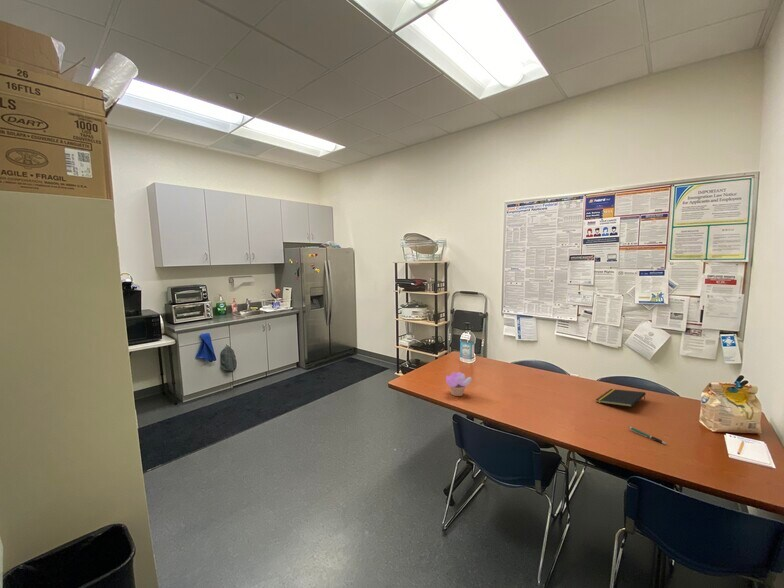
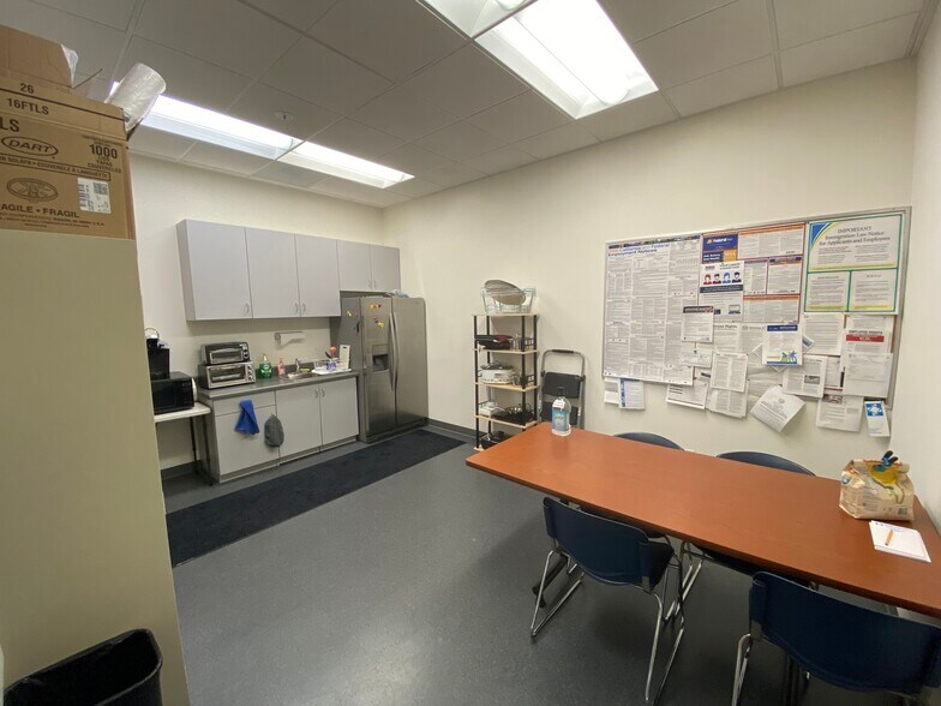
- notepad (620, 397)
- pen (646, 435)
- succulent plant (458, 383)
